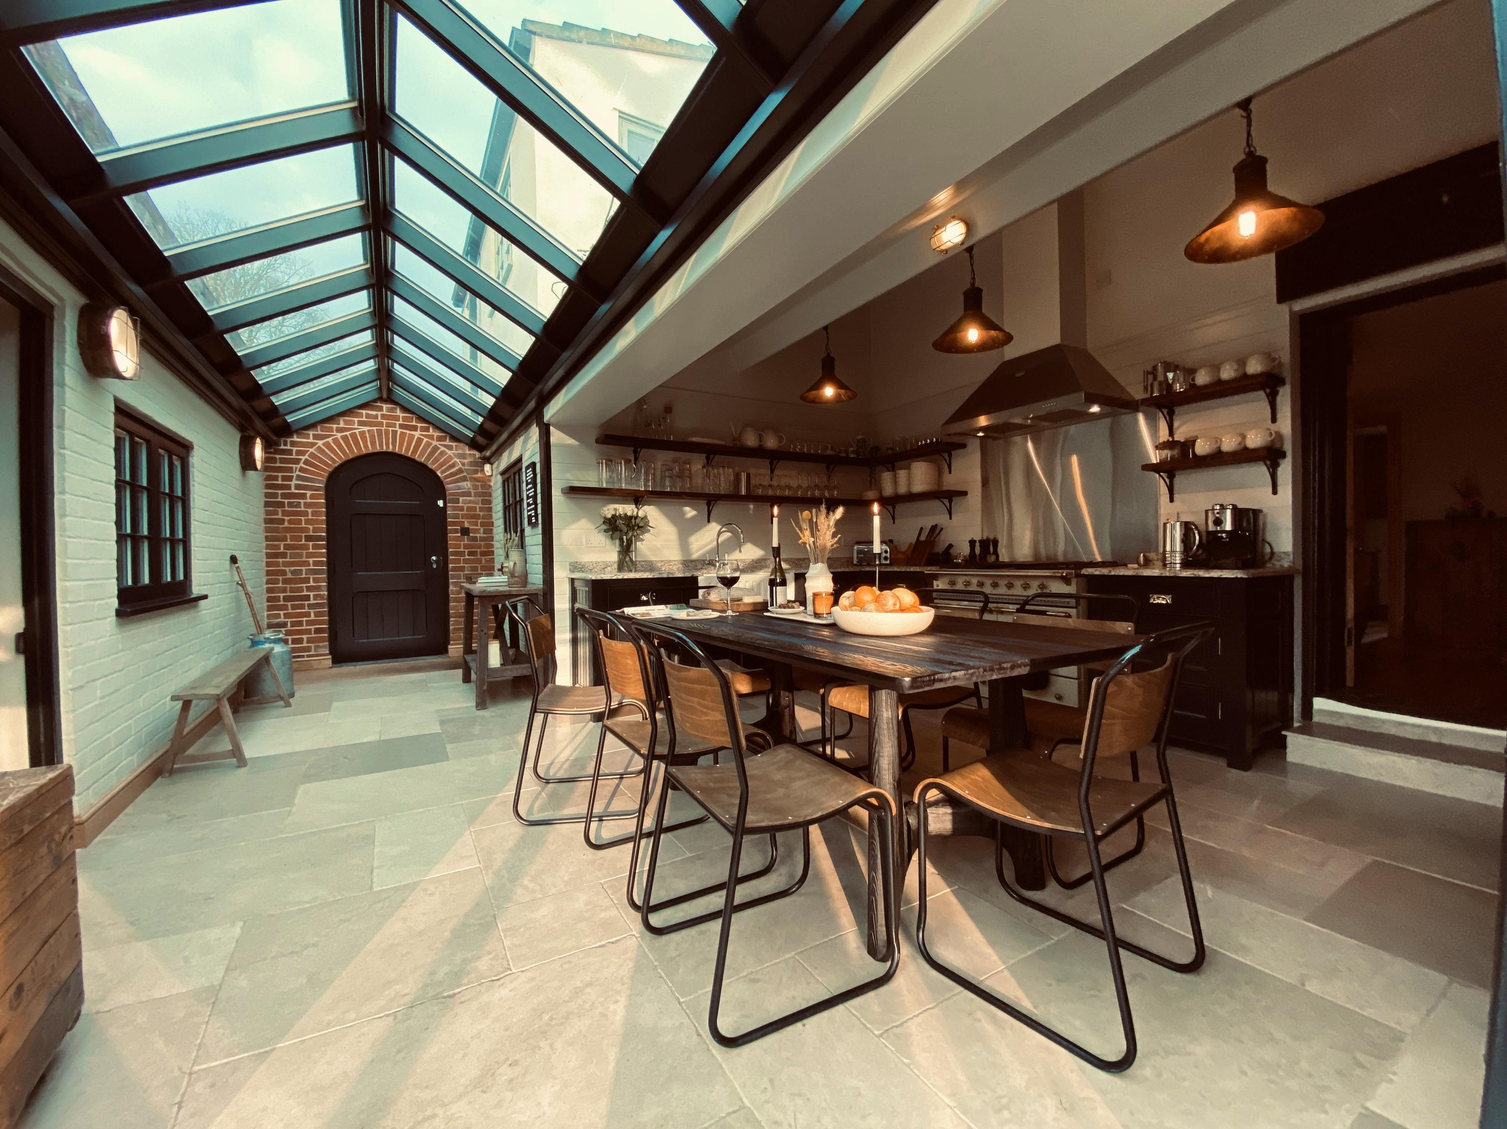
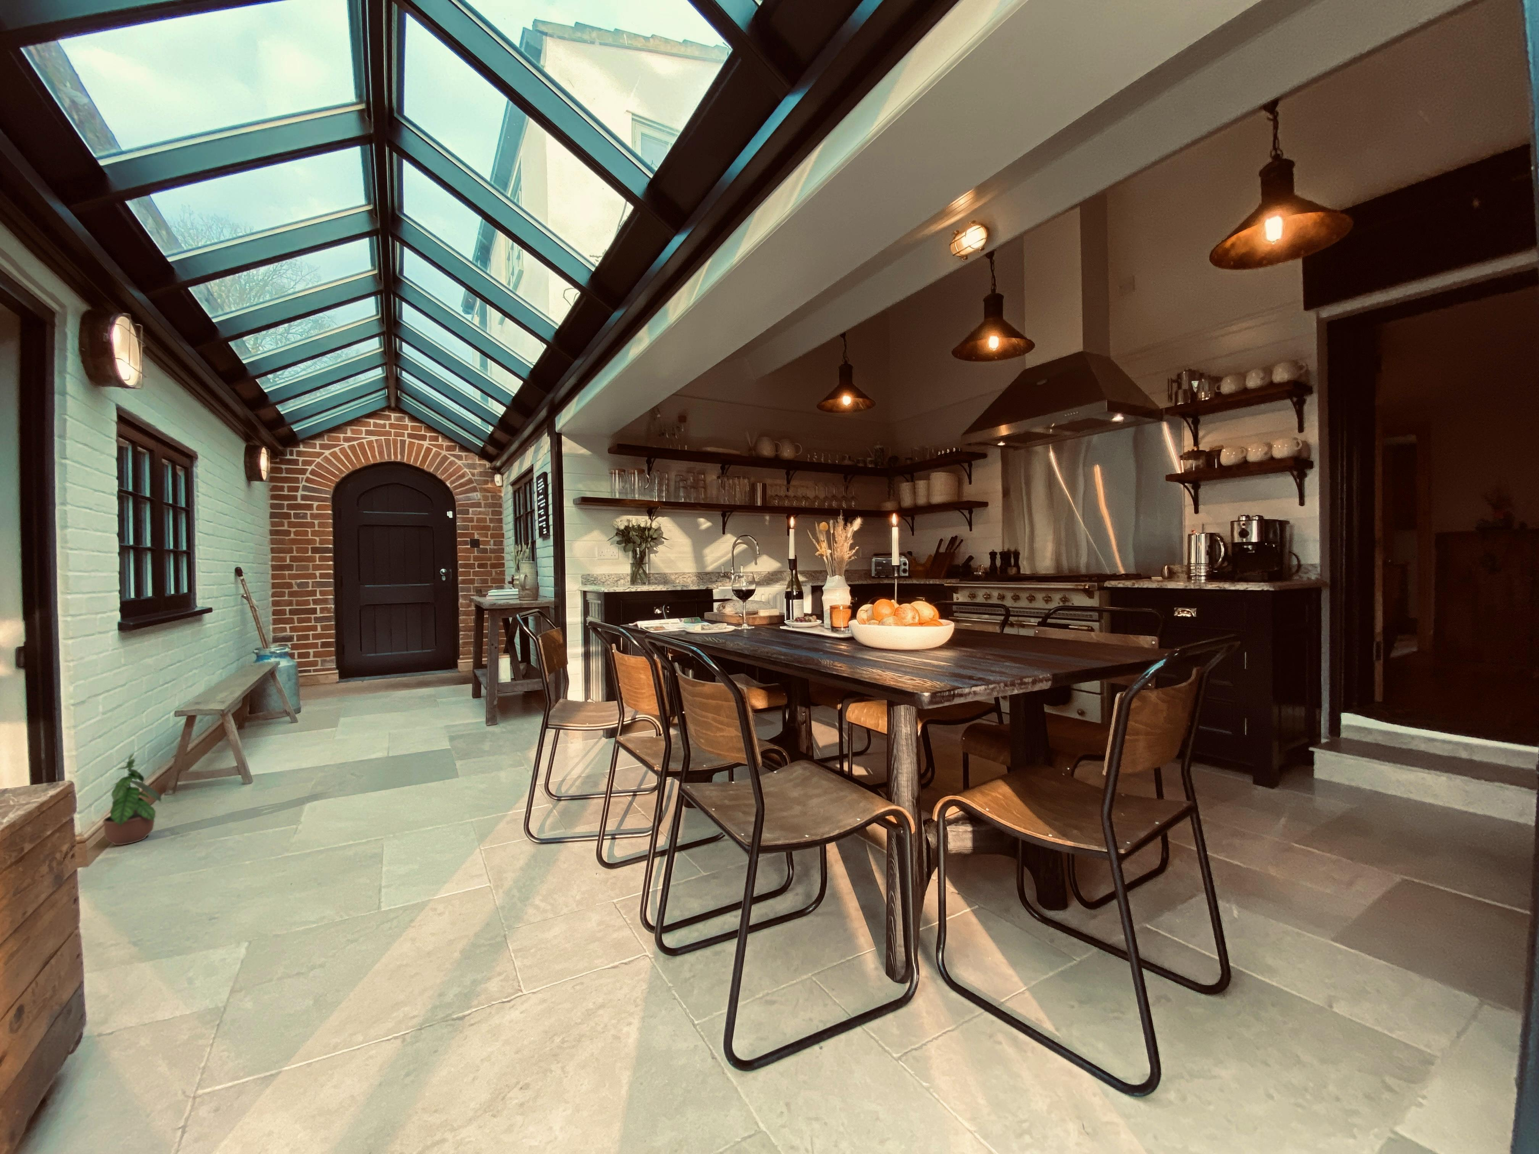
+ potted plant (133, 796)
